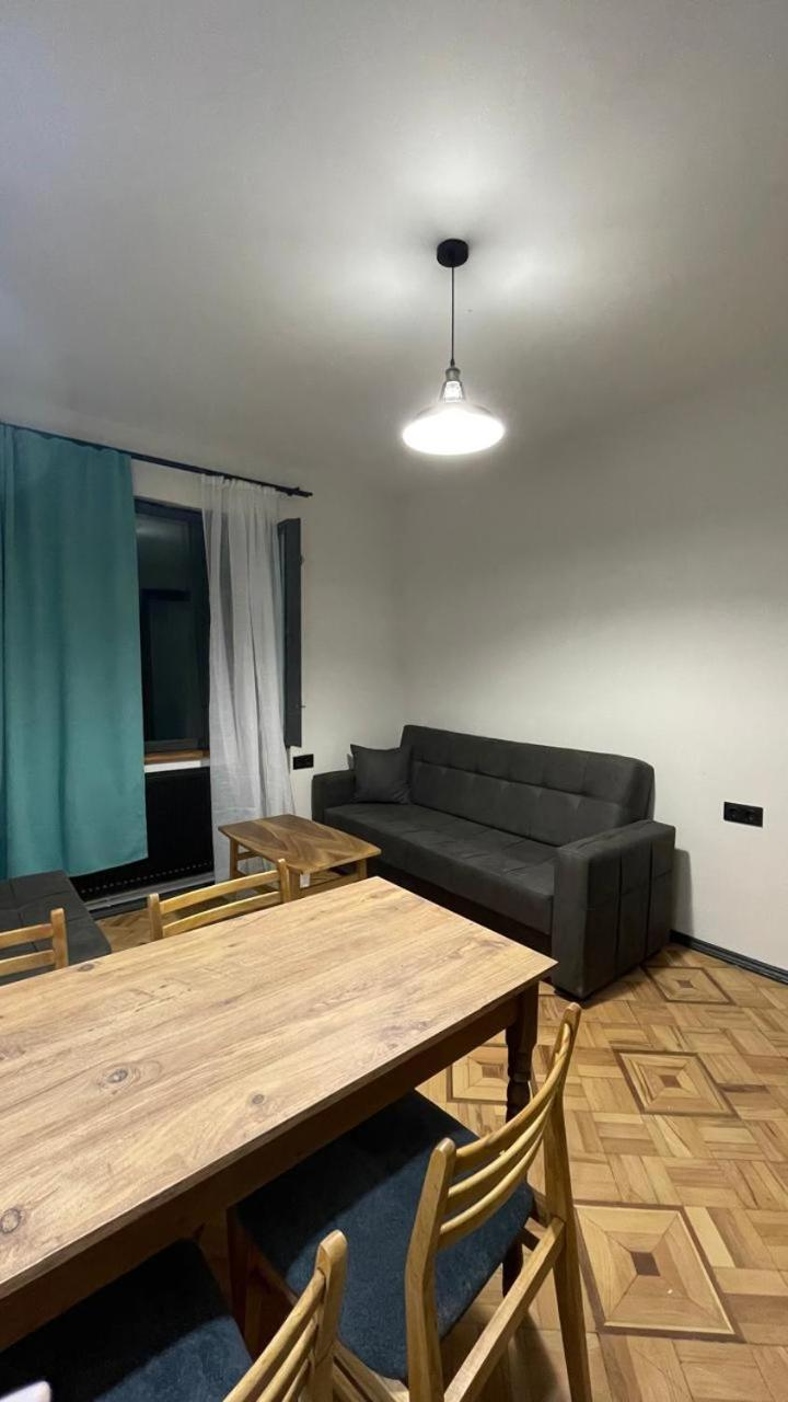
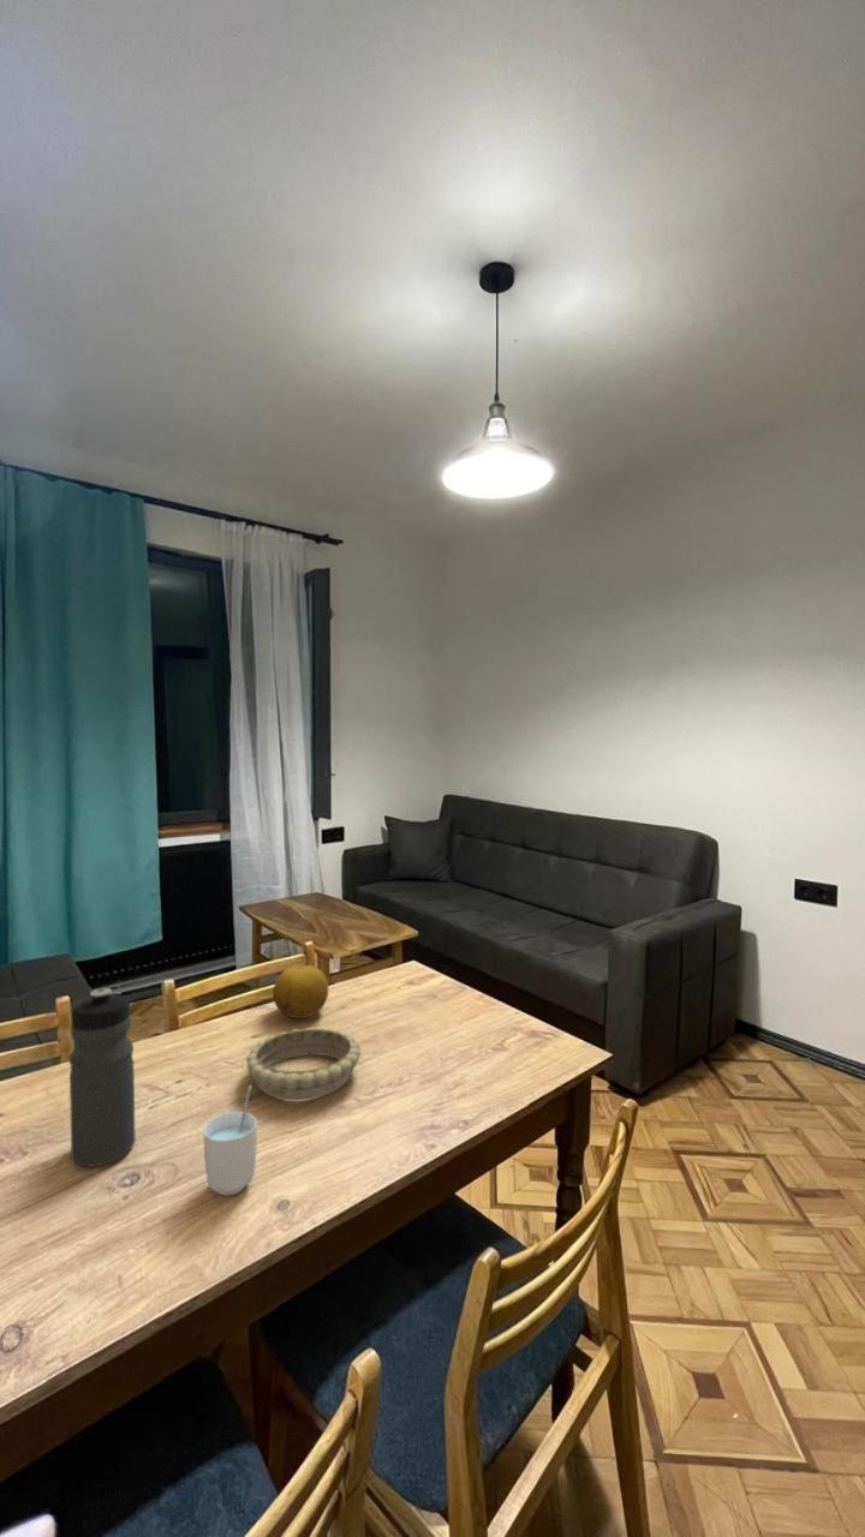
+ water bottle (102, 1070)
+ cup (232, 1141)
+ fruit (300, 991)
+ decorative bowl (304, 1054)
